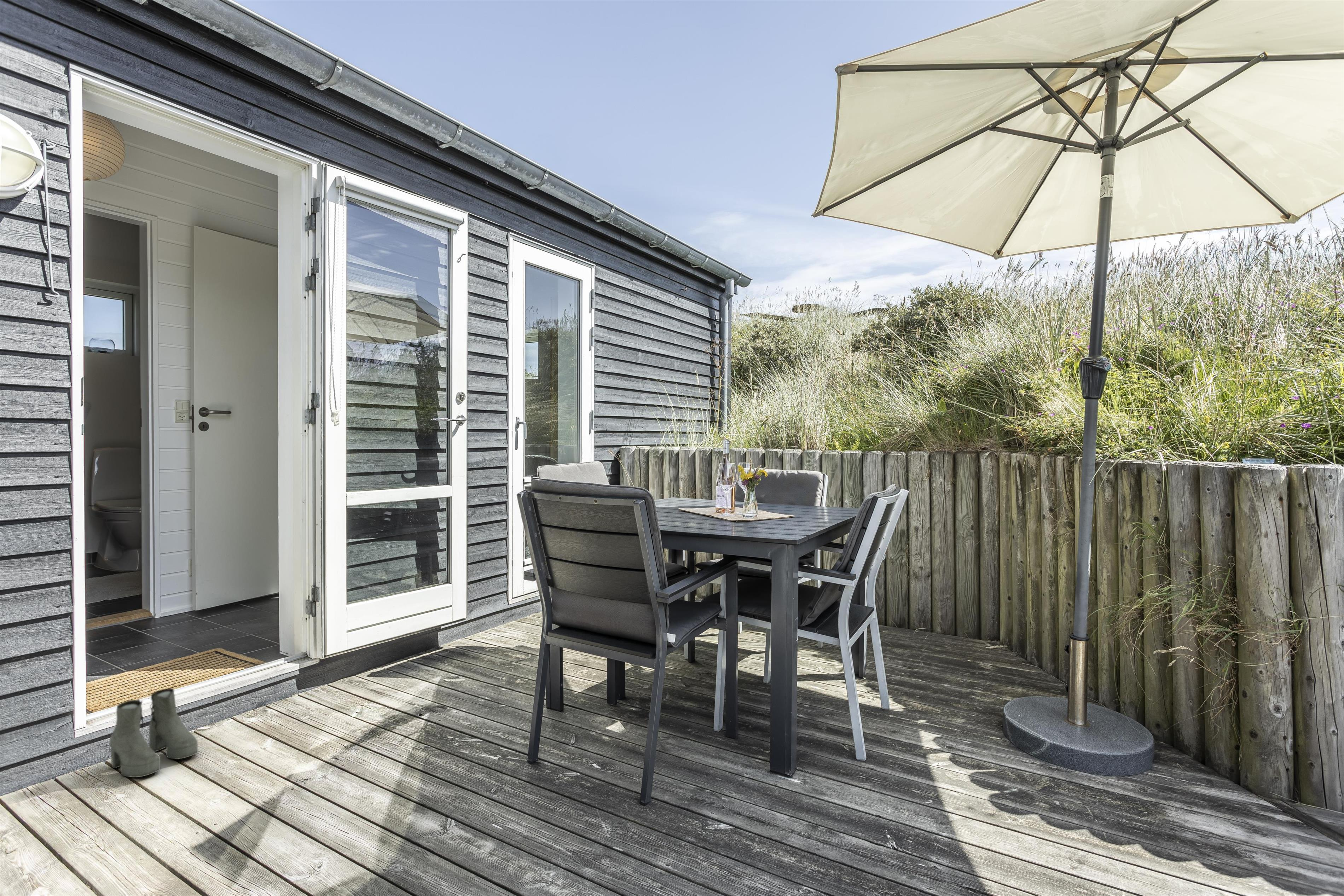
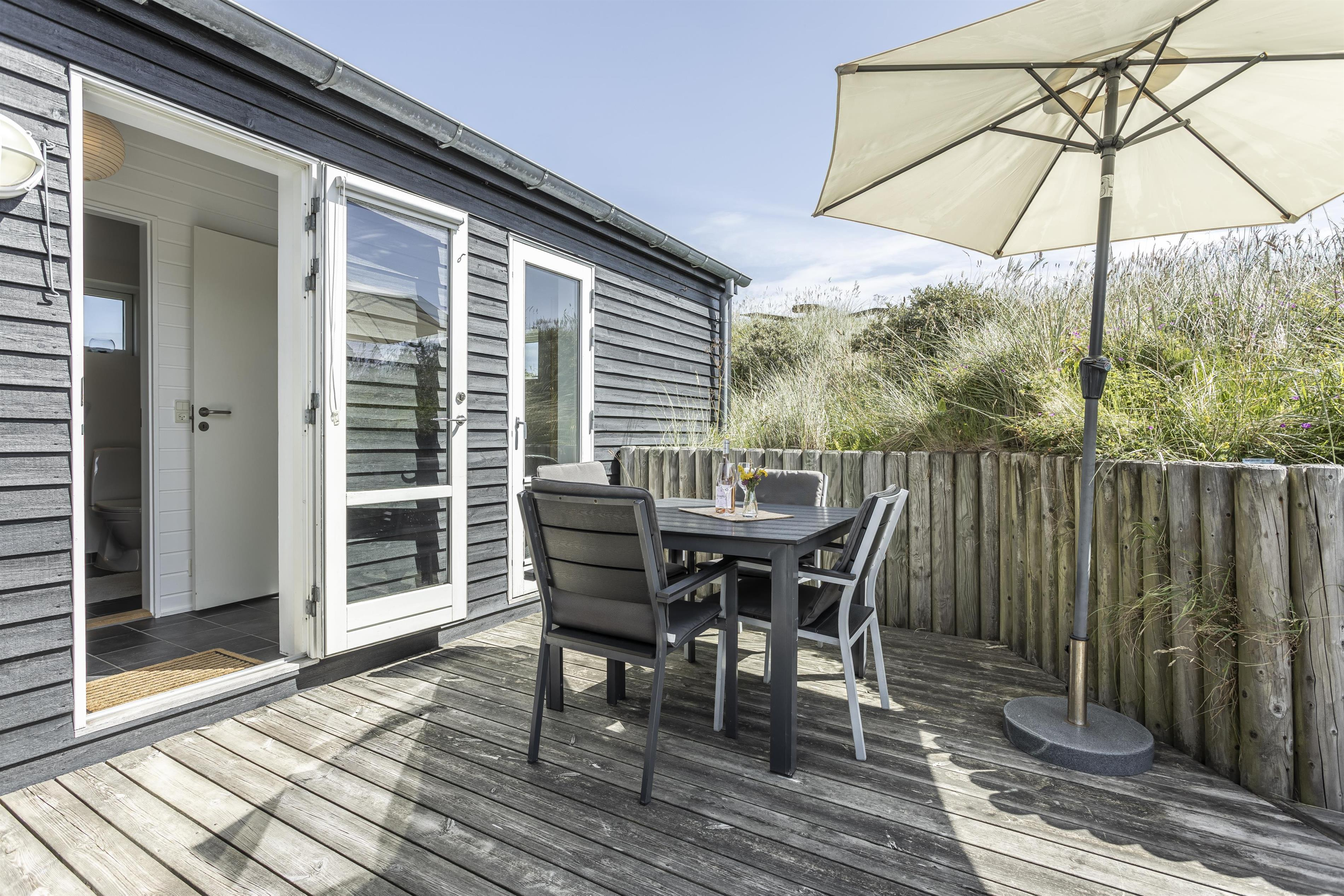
- boots (154, 729)
